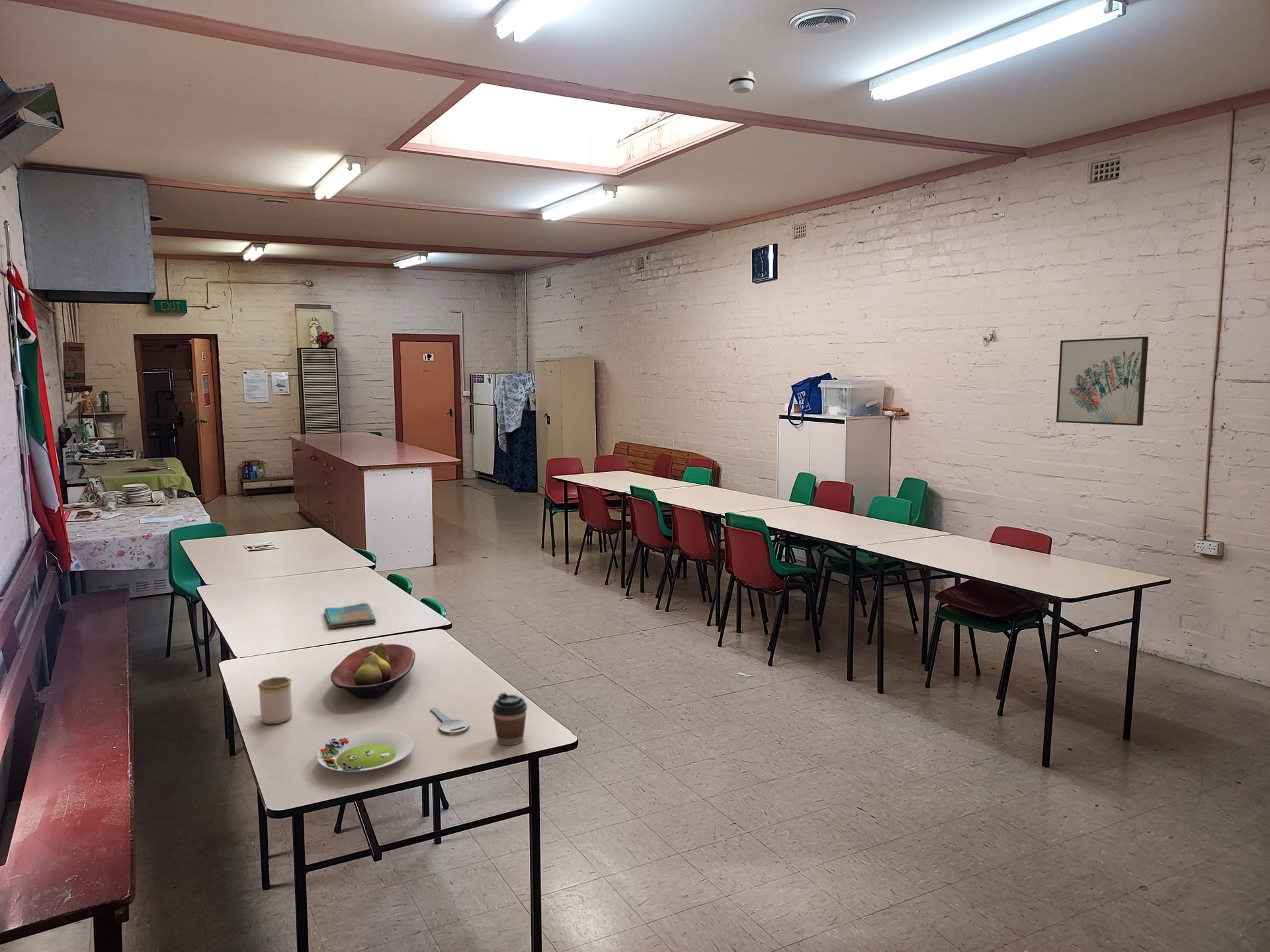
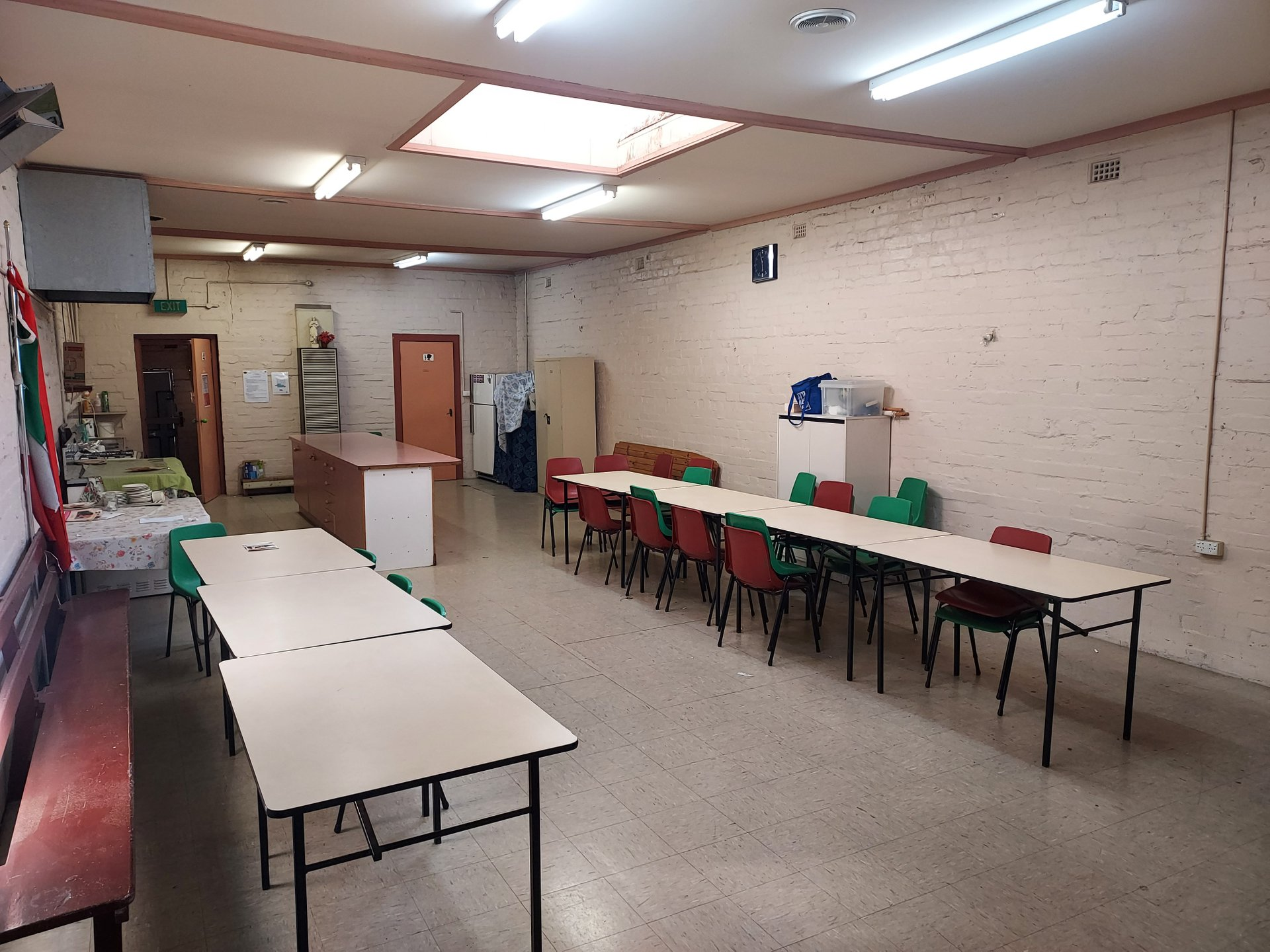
- mug (275, 698)
- dish towel (350, 614)
- wall art (1100, 381)
- smoke detector (741, 82)
- key (446, 719)
- fruit bowl (374, 666)
- salad plate (366, 752)
- coffee cup (509, 717)
